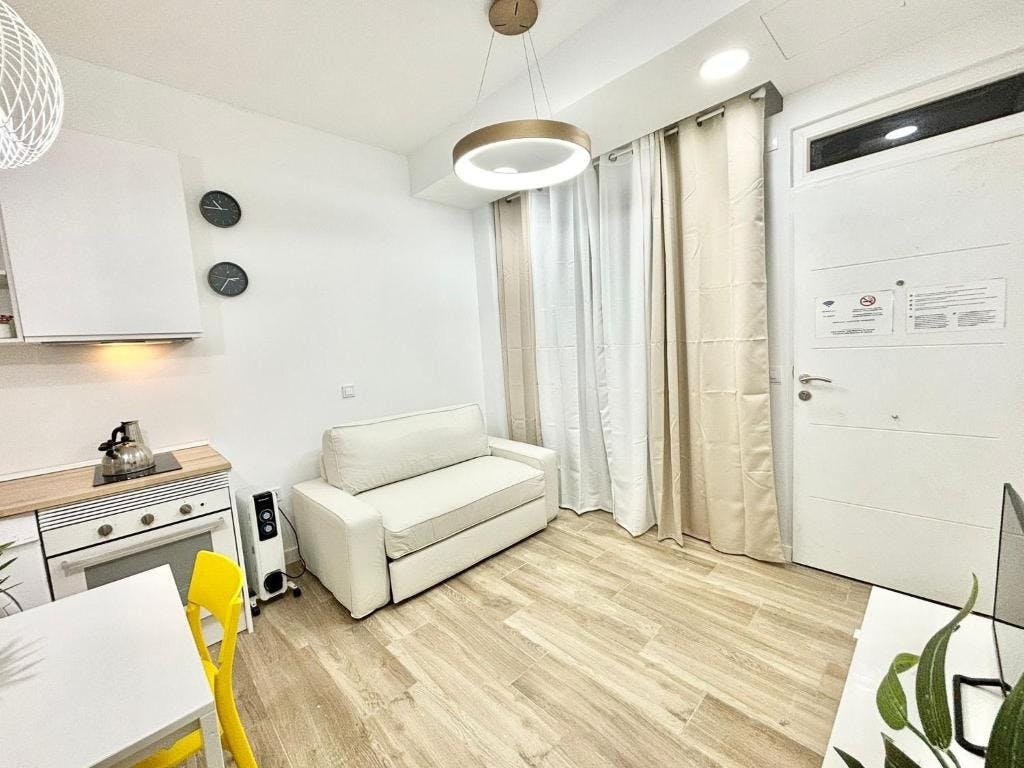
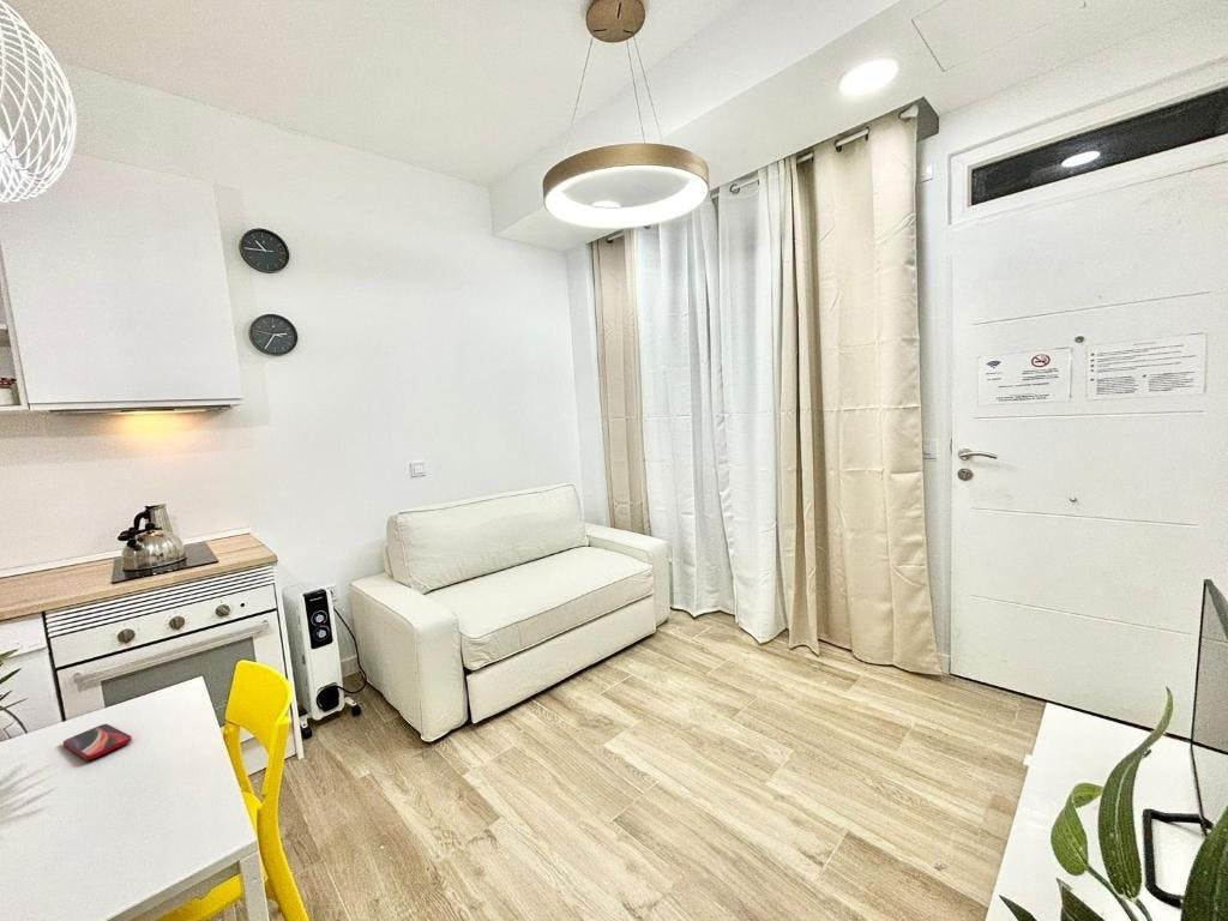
+ smartphone (97, 740)
